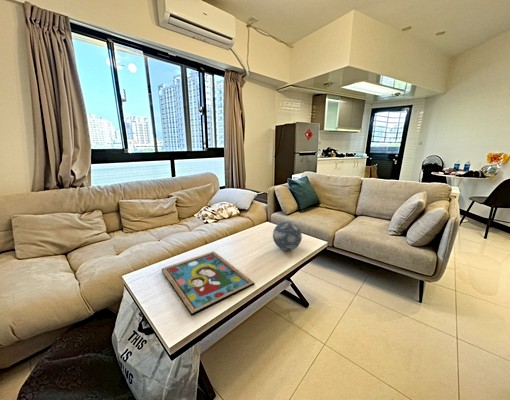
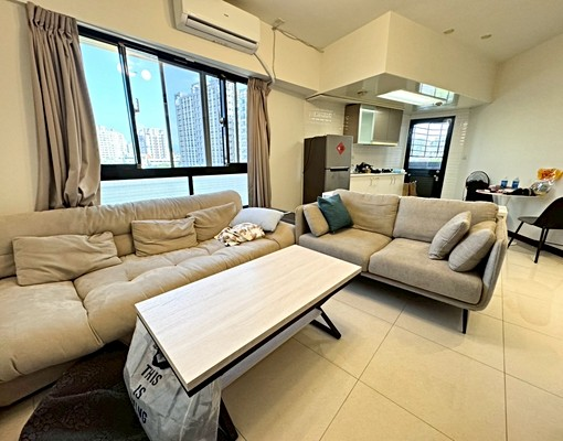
- framed painting (205, 276)
- decorative ball (287, 235)
